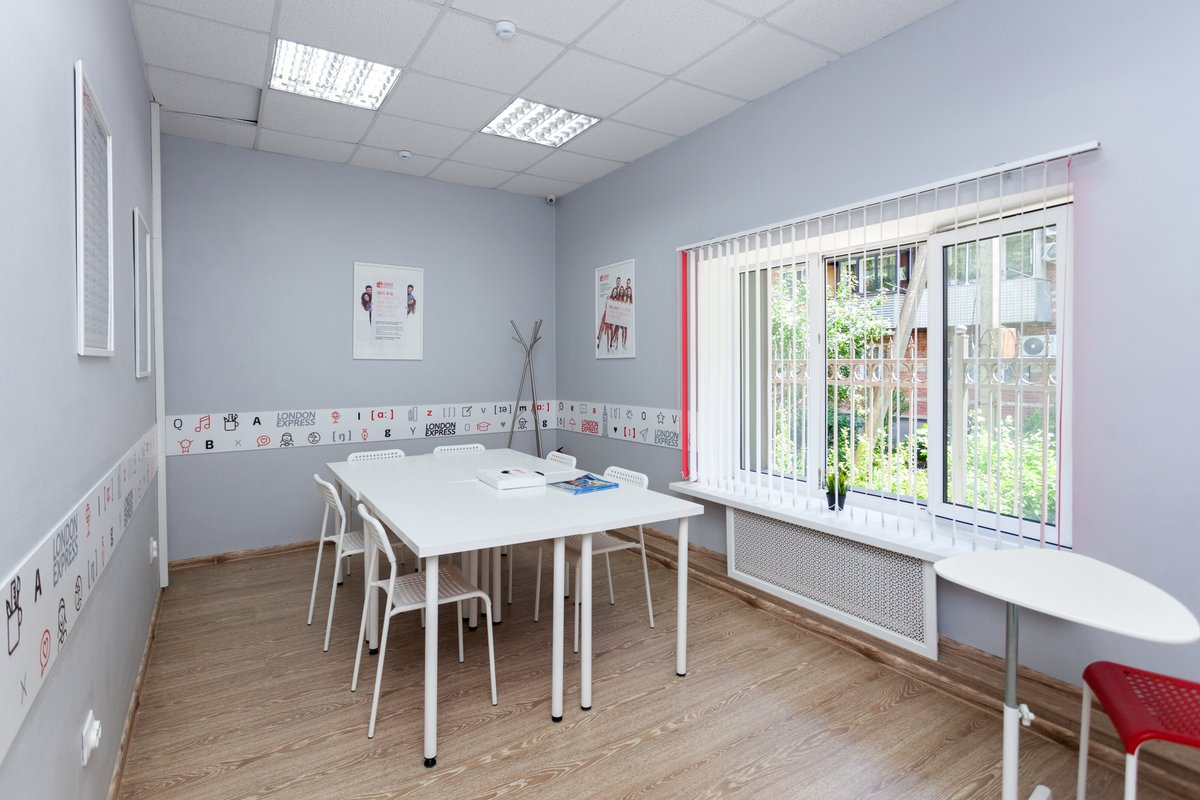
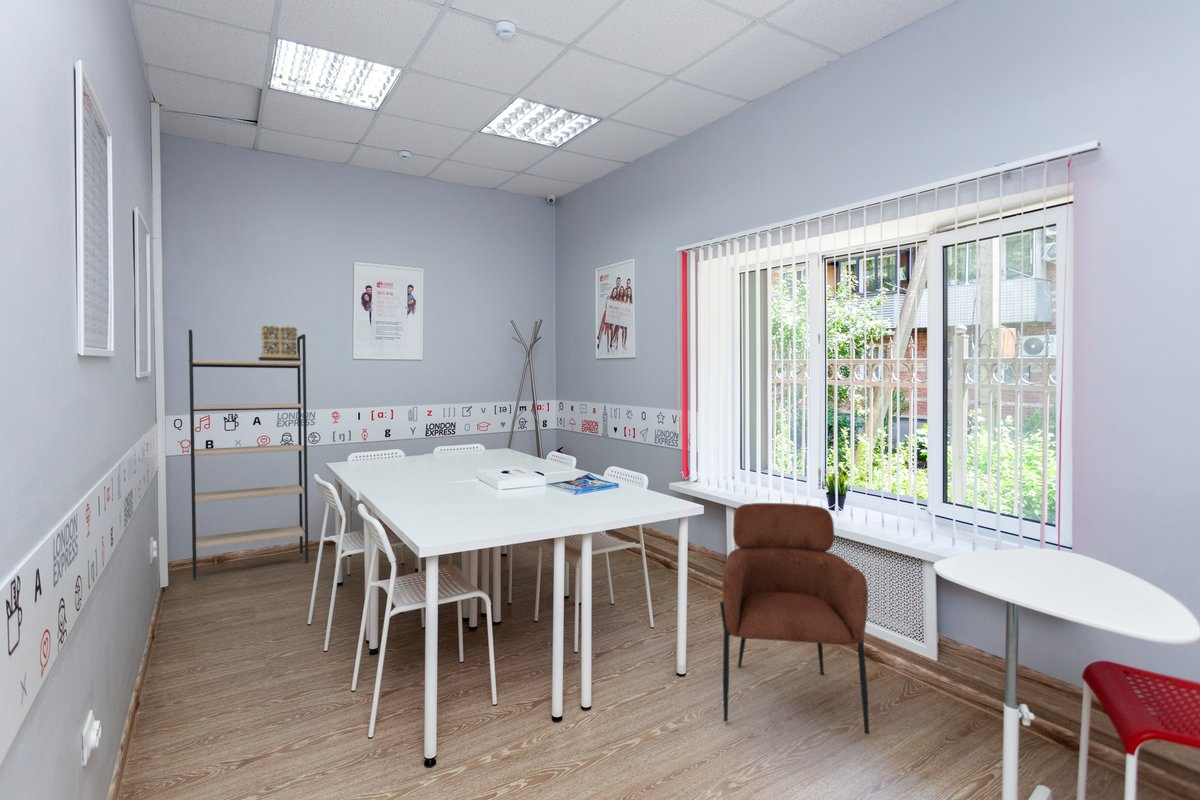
+ bookend (279, 343)
+ chair (786, 604)
+ shelving unit (250, 450)
